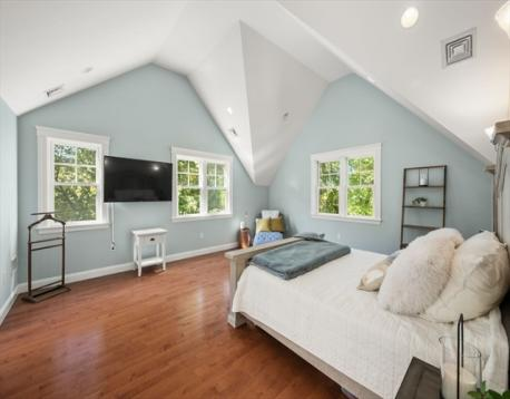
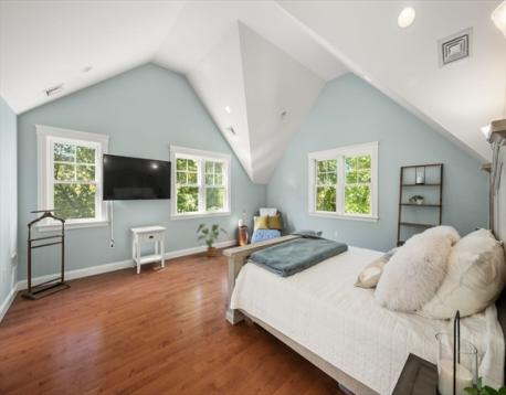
+ house plant (211, 238)
